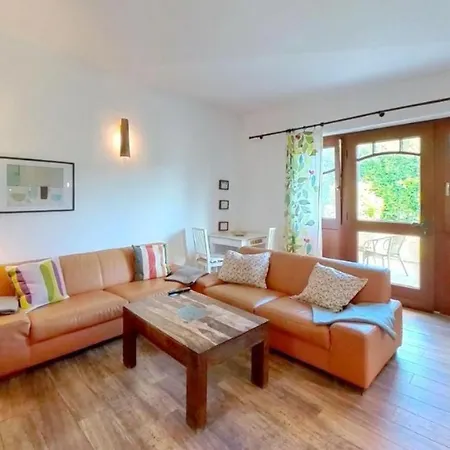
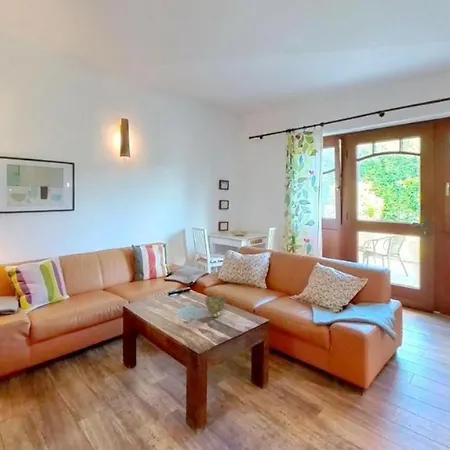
+ decorative bowl (215, 306)
